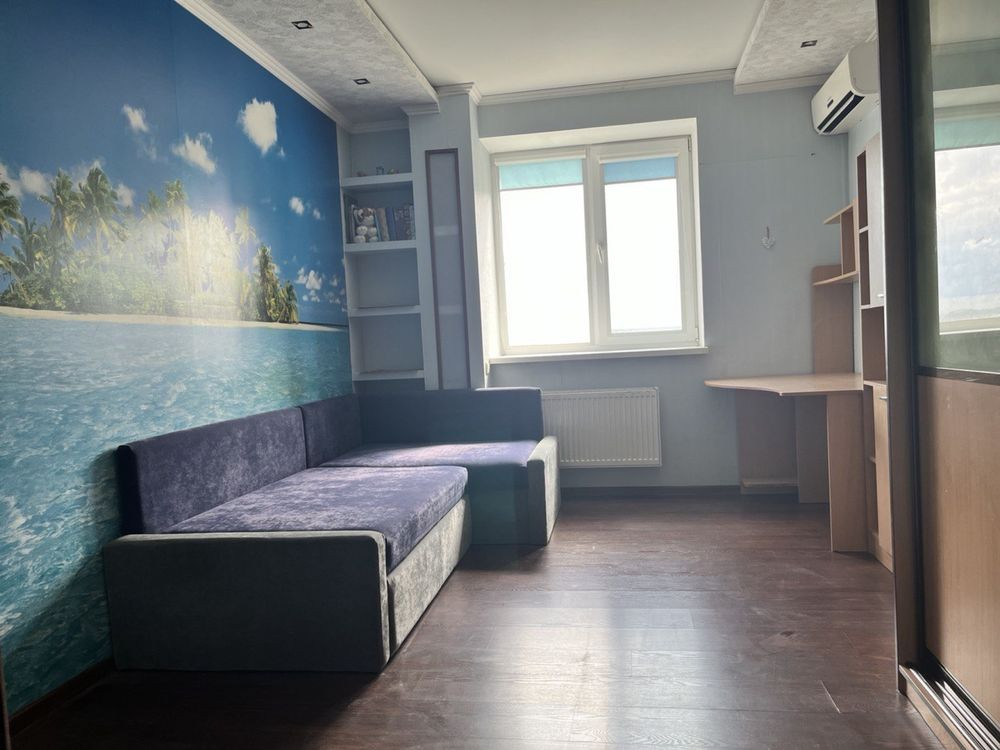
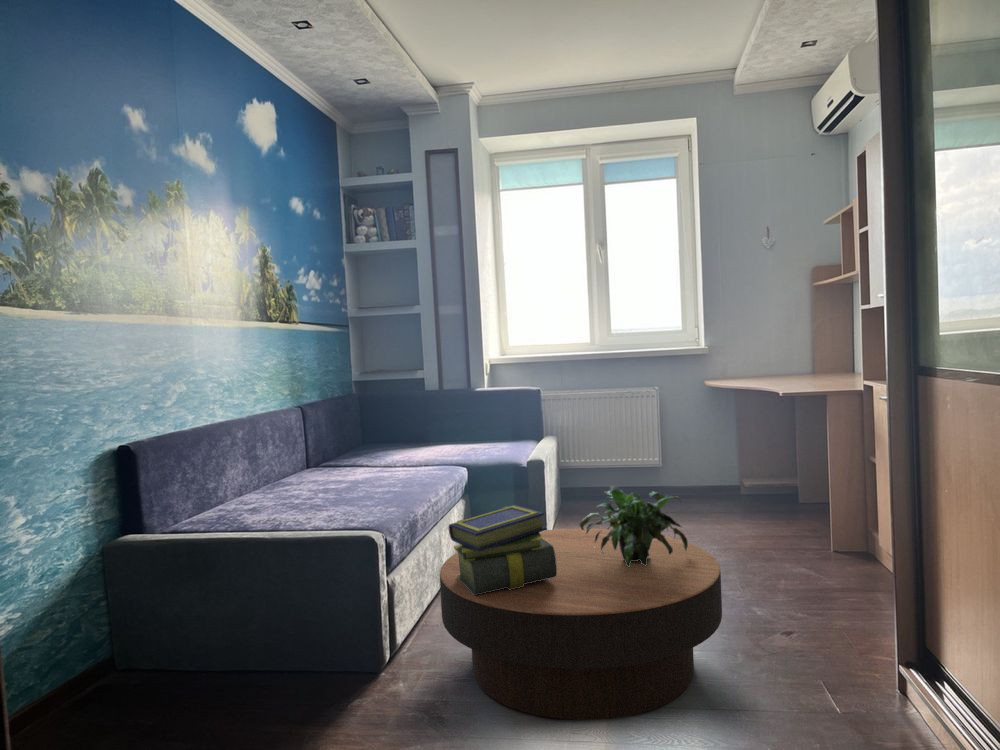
+ stack of books (501, 546)
+ coffee table (579, 613)
+ potted plant (629, 520)
